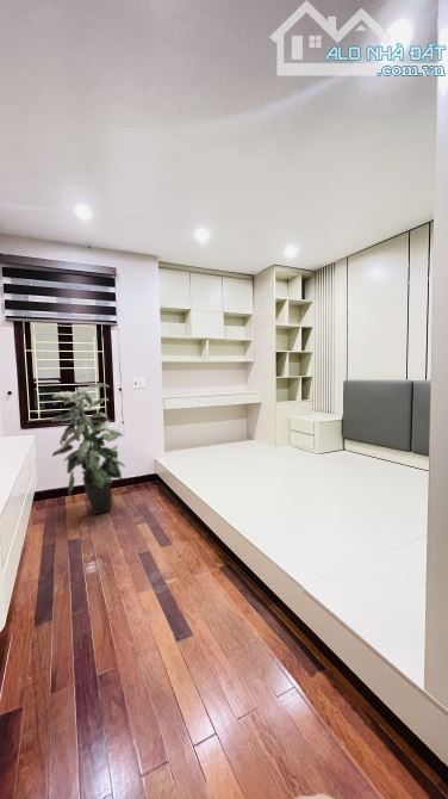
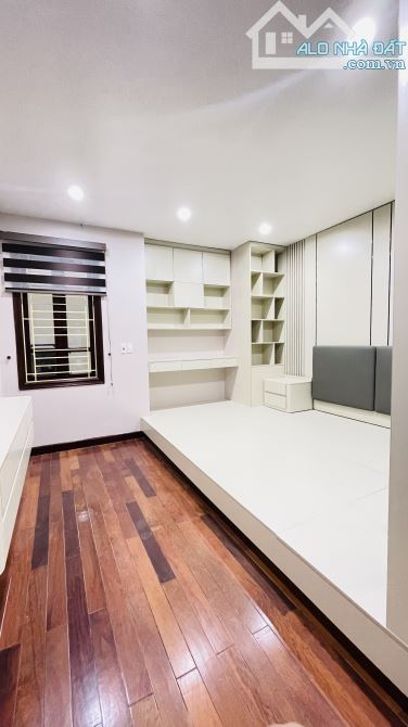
- indoor plant (92, 450)
